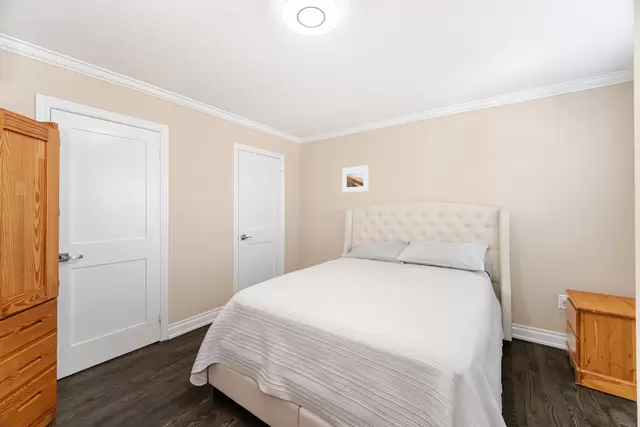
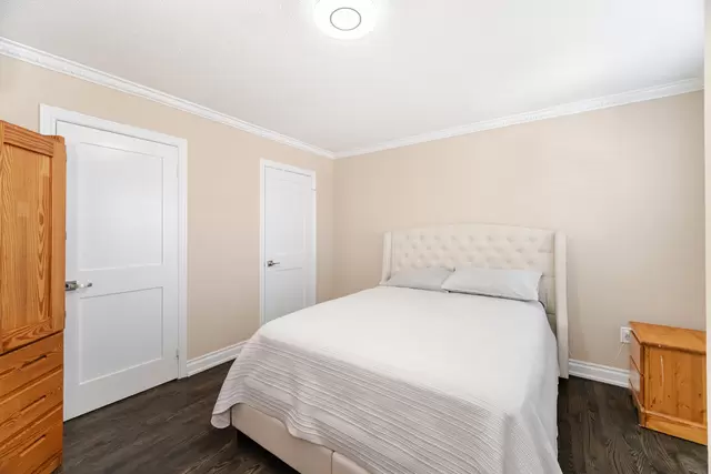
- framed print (355, 179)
